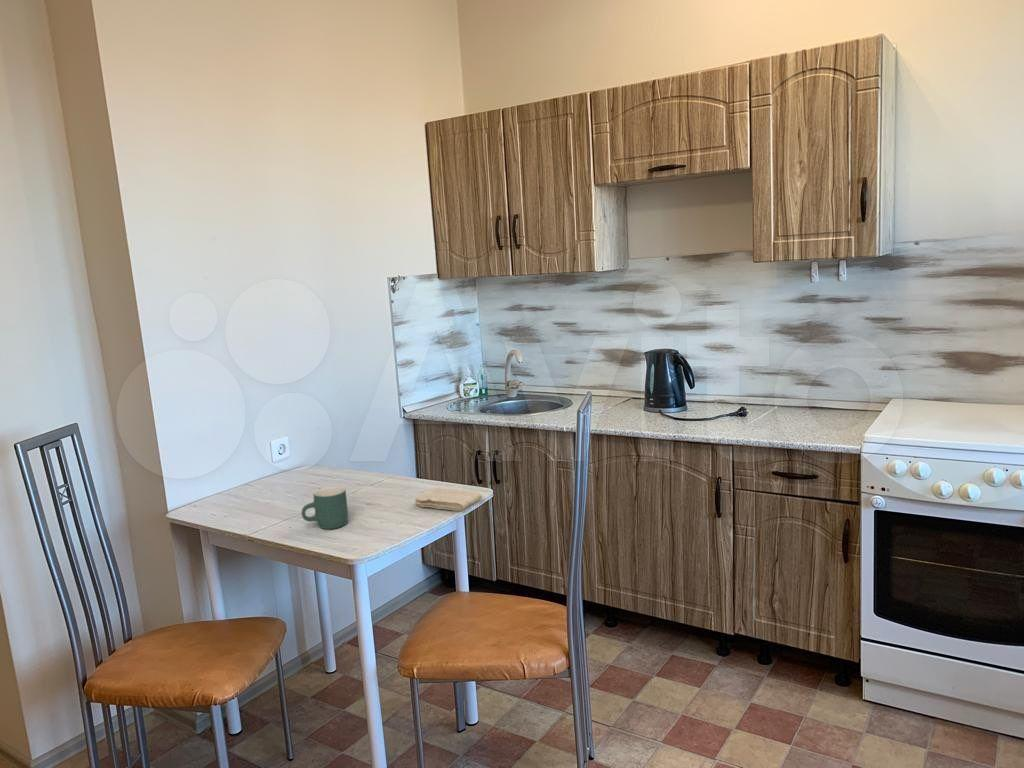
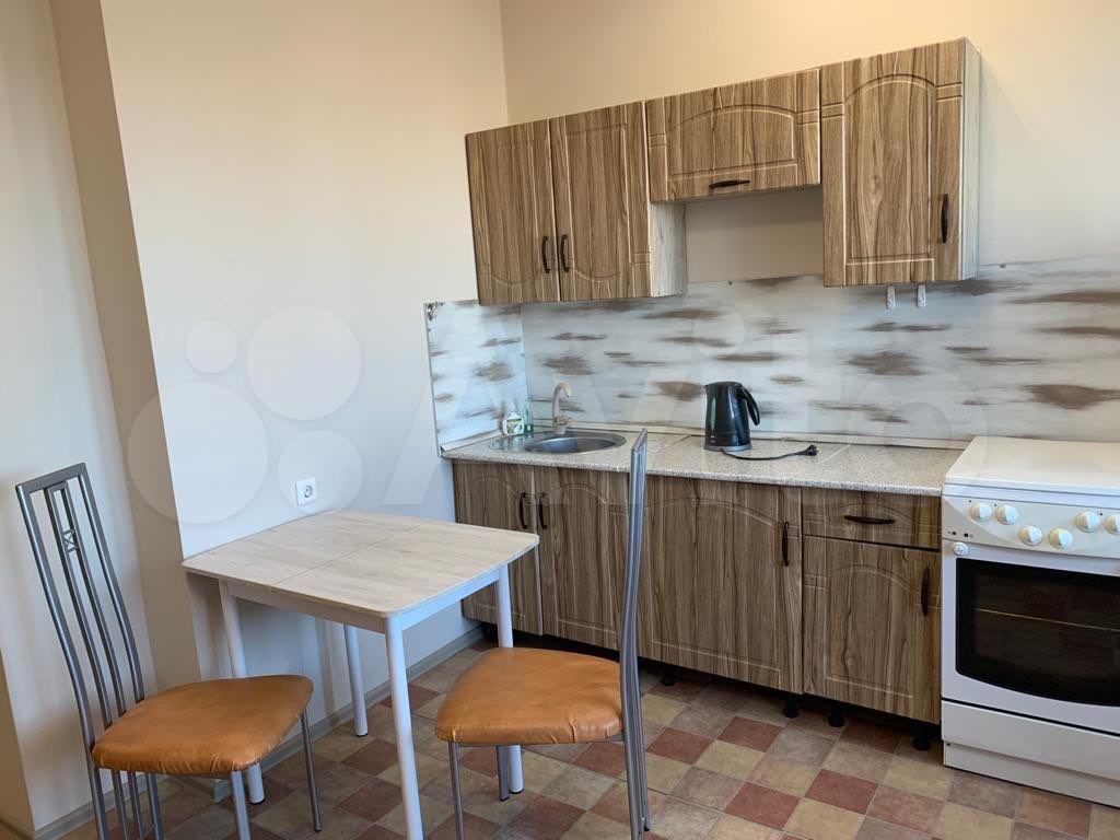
- washcloth (448, 498)
- mug (326, 509)
